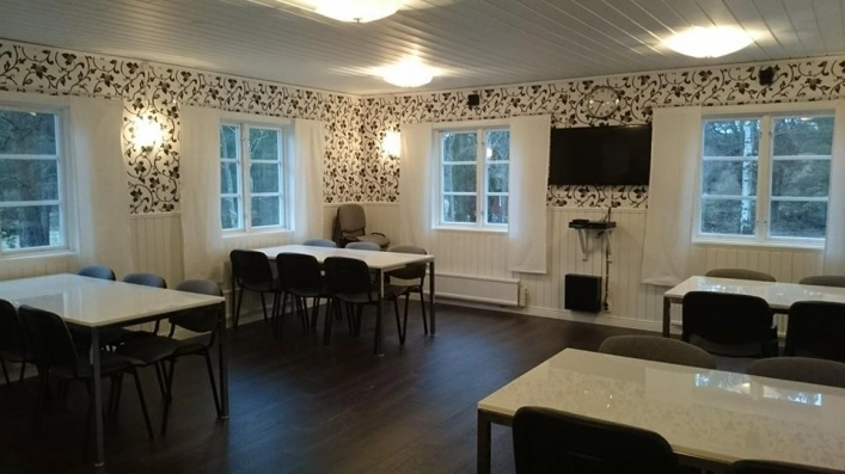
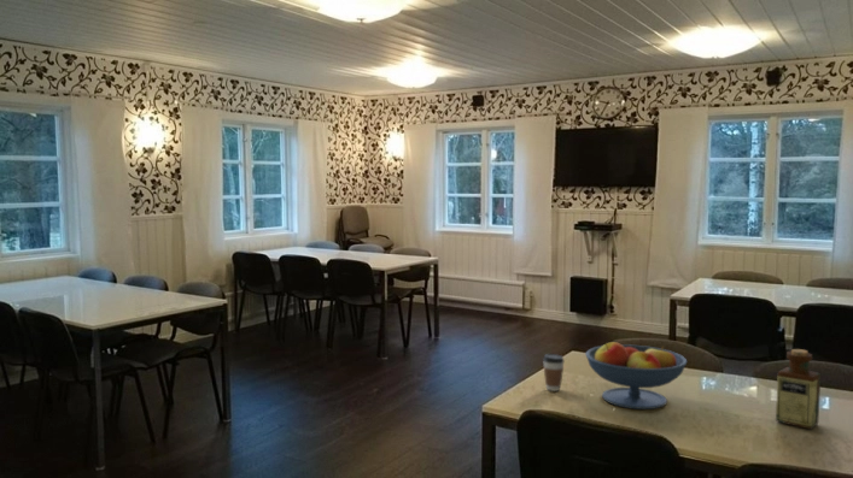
+ coffee cup (553, 372)
+ fruit bowl (635, 370)
+ bottle (798, 386)
